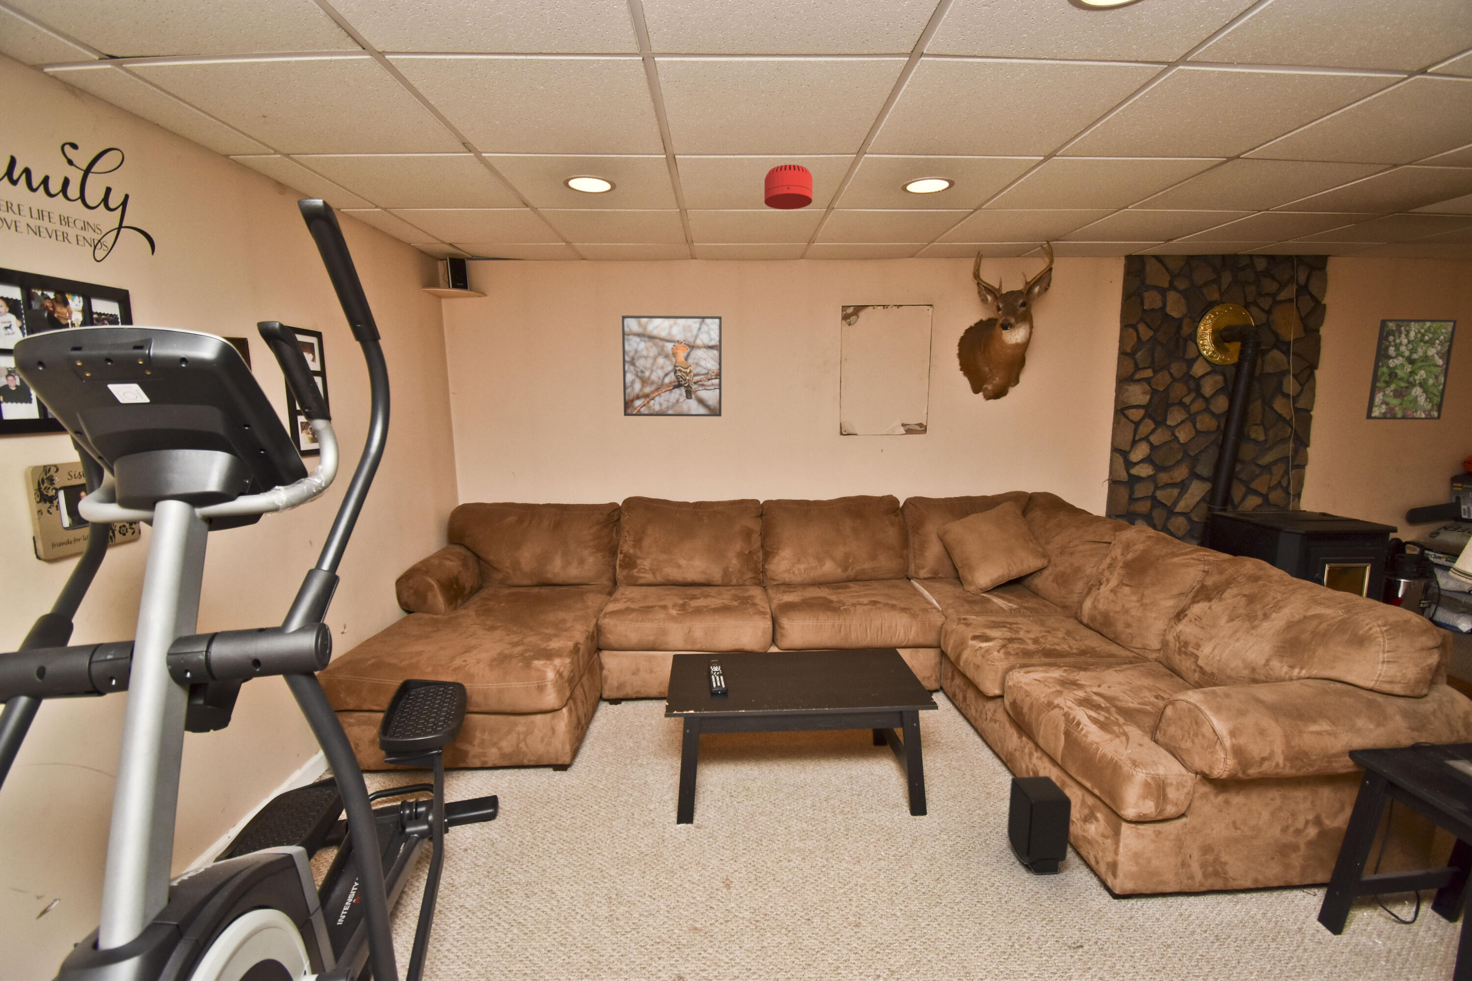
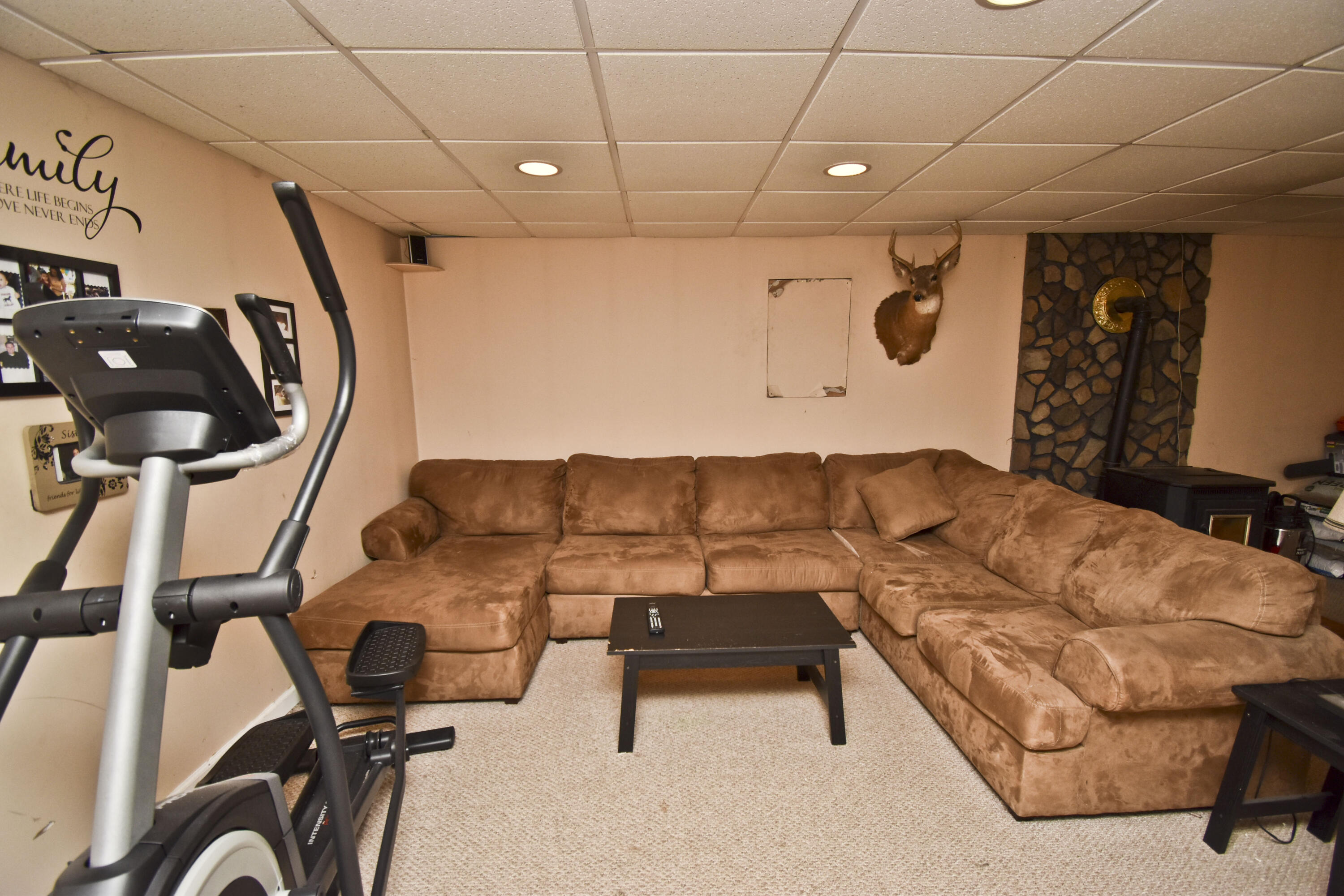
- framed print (1411, 370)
- speaker (1037, 822)
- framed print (672, 367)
- smoke detector (787, 186)
